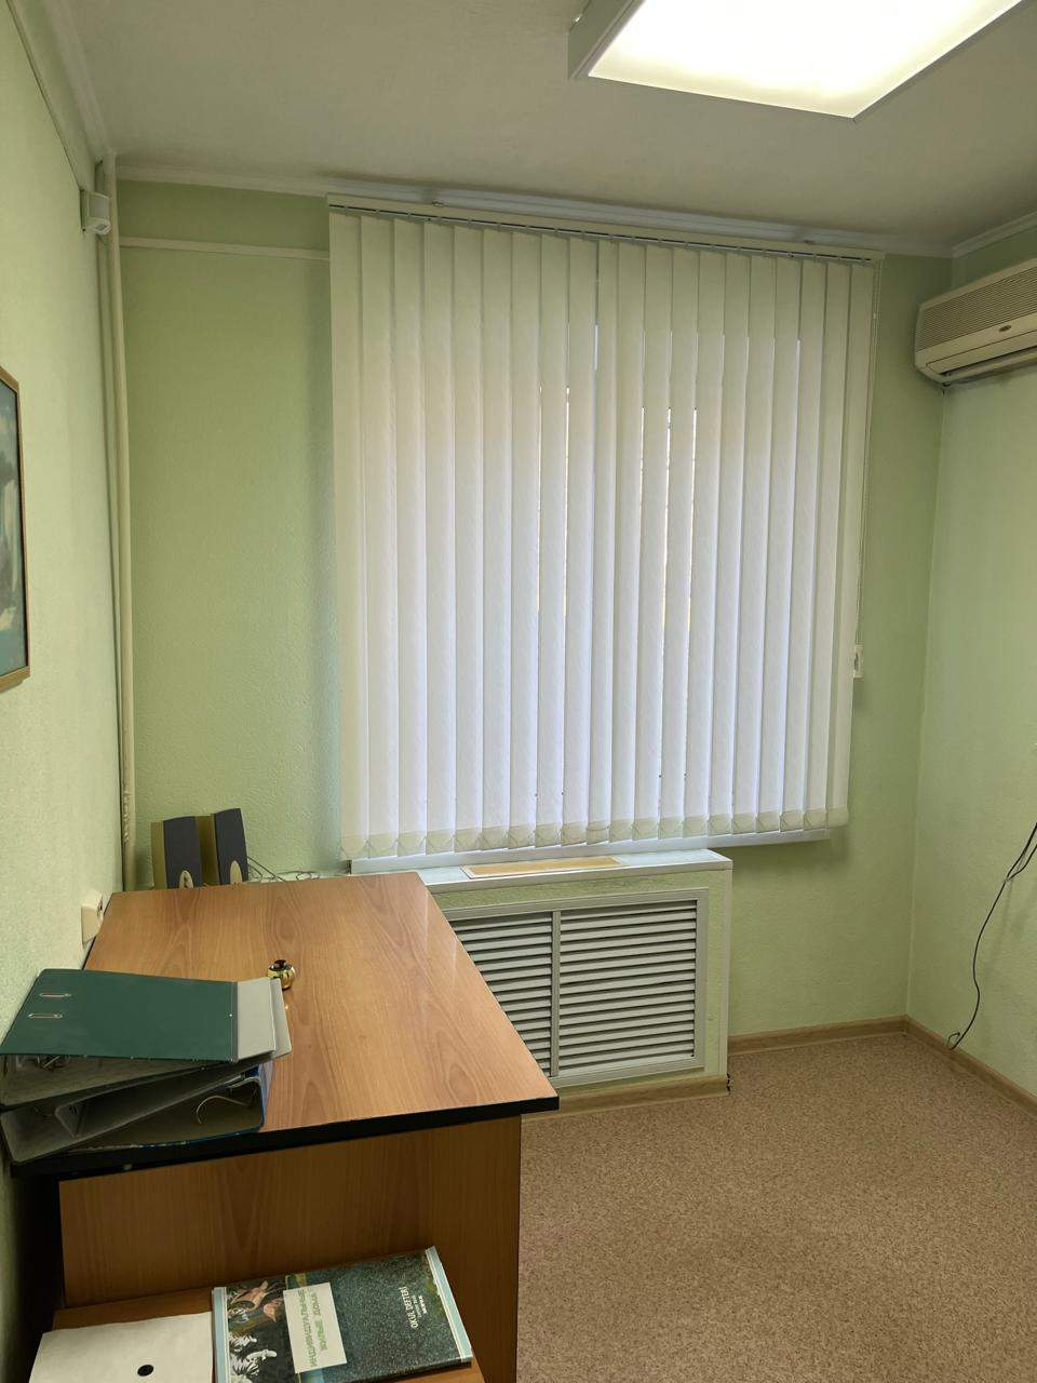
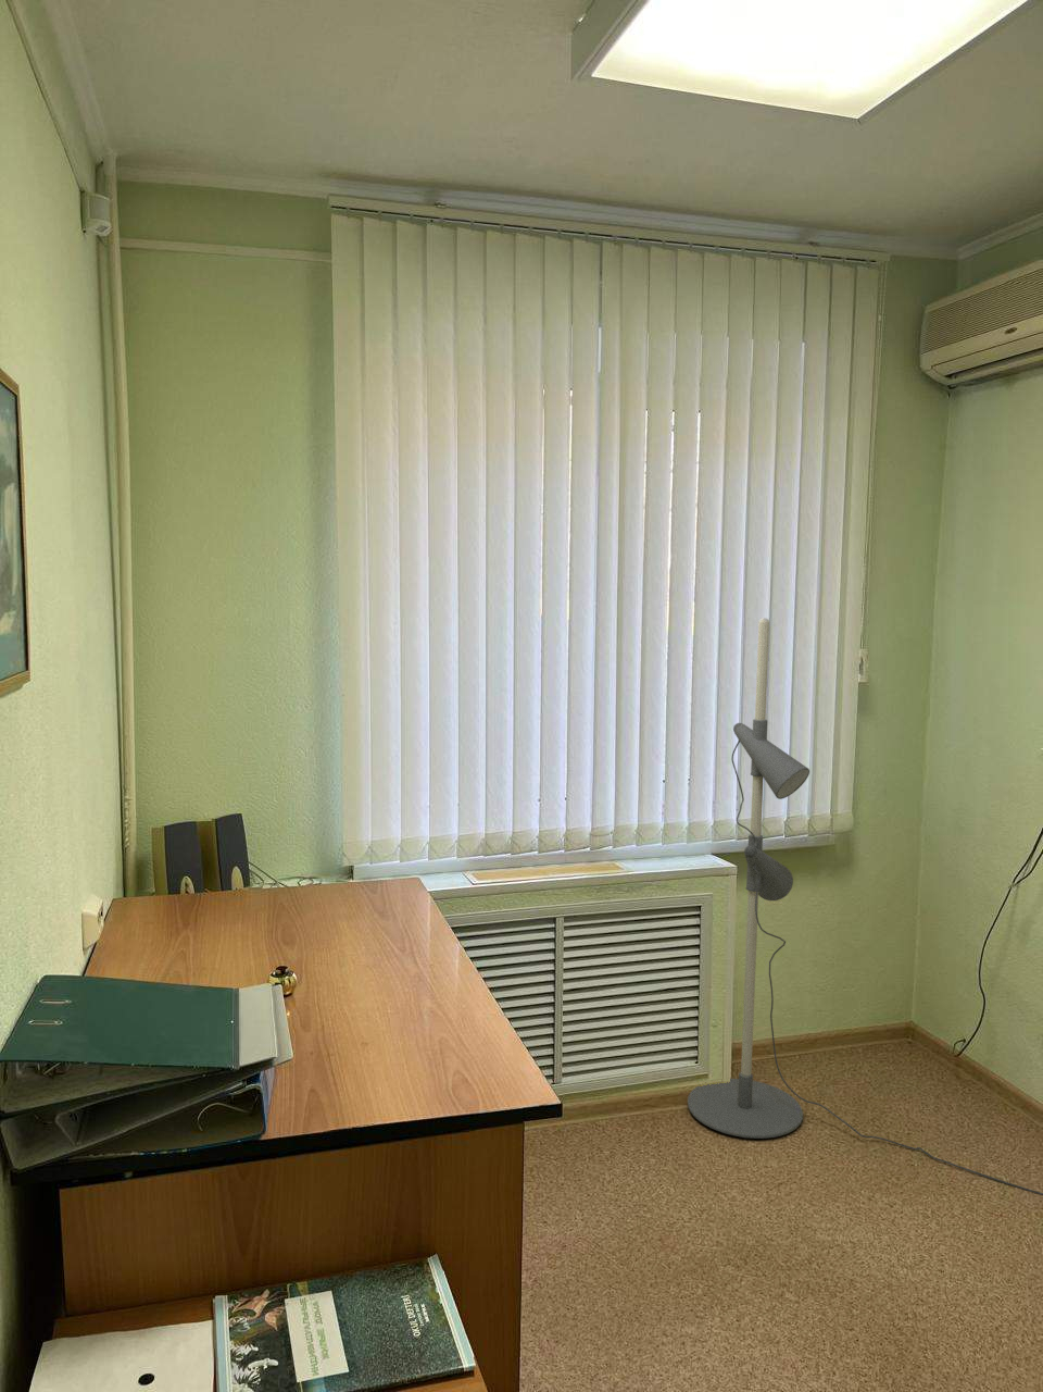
+ floor lamp (792, 885)
